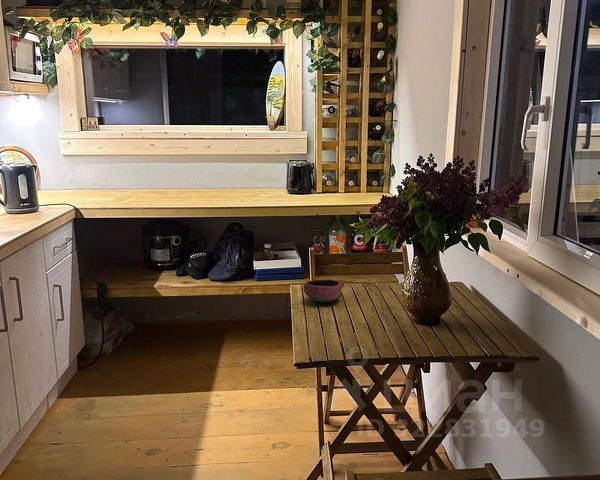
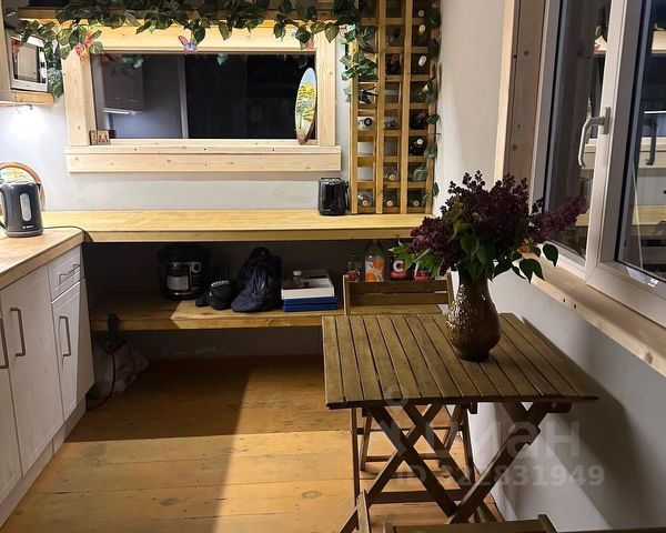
- bowl (323, 289)
